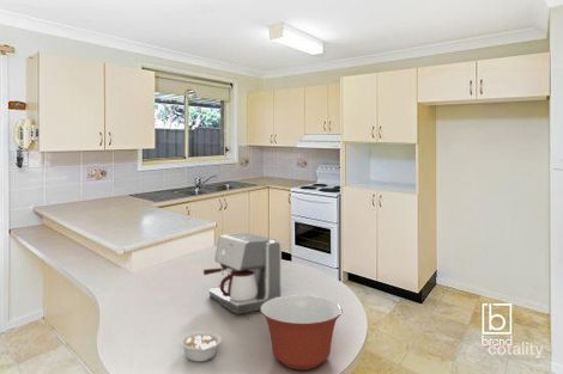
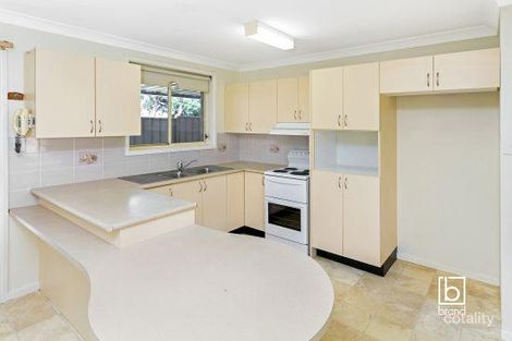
- coffee maker (244, 269)
- mixing bowl (301, 333)
- legume (201, 345)
